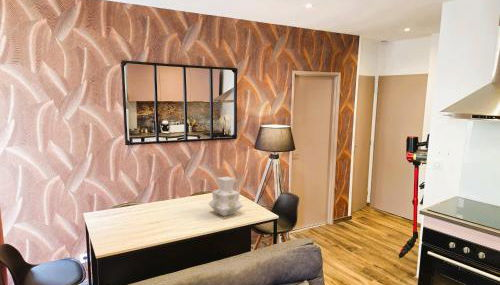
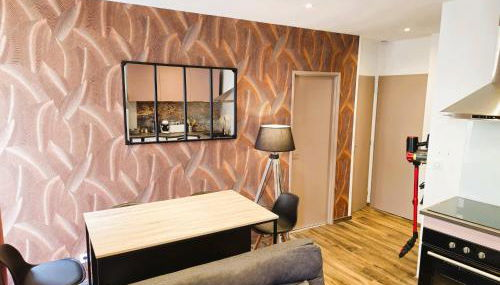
- vase (225, 195)
